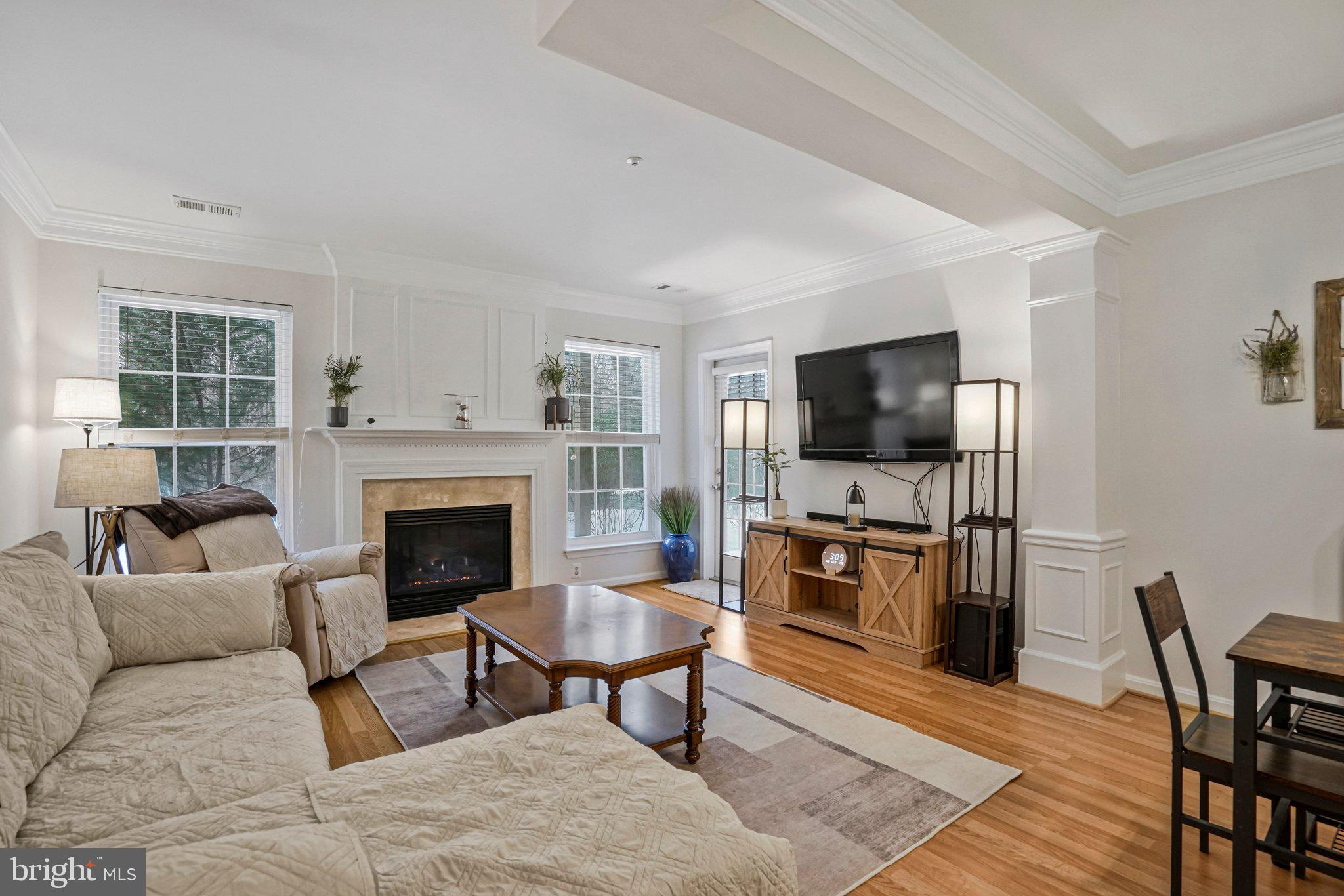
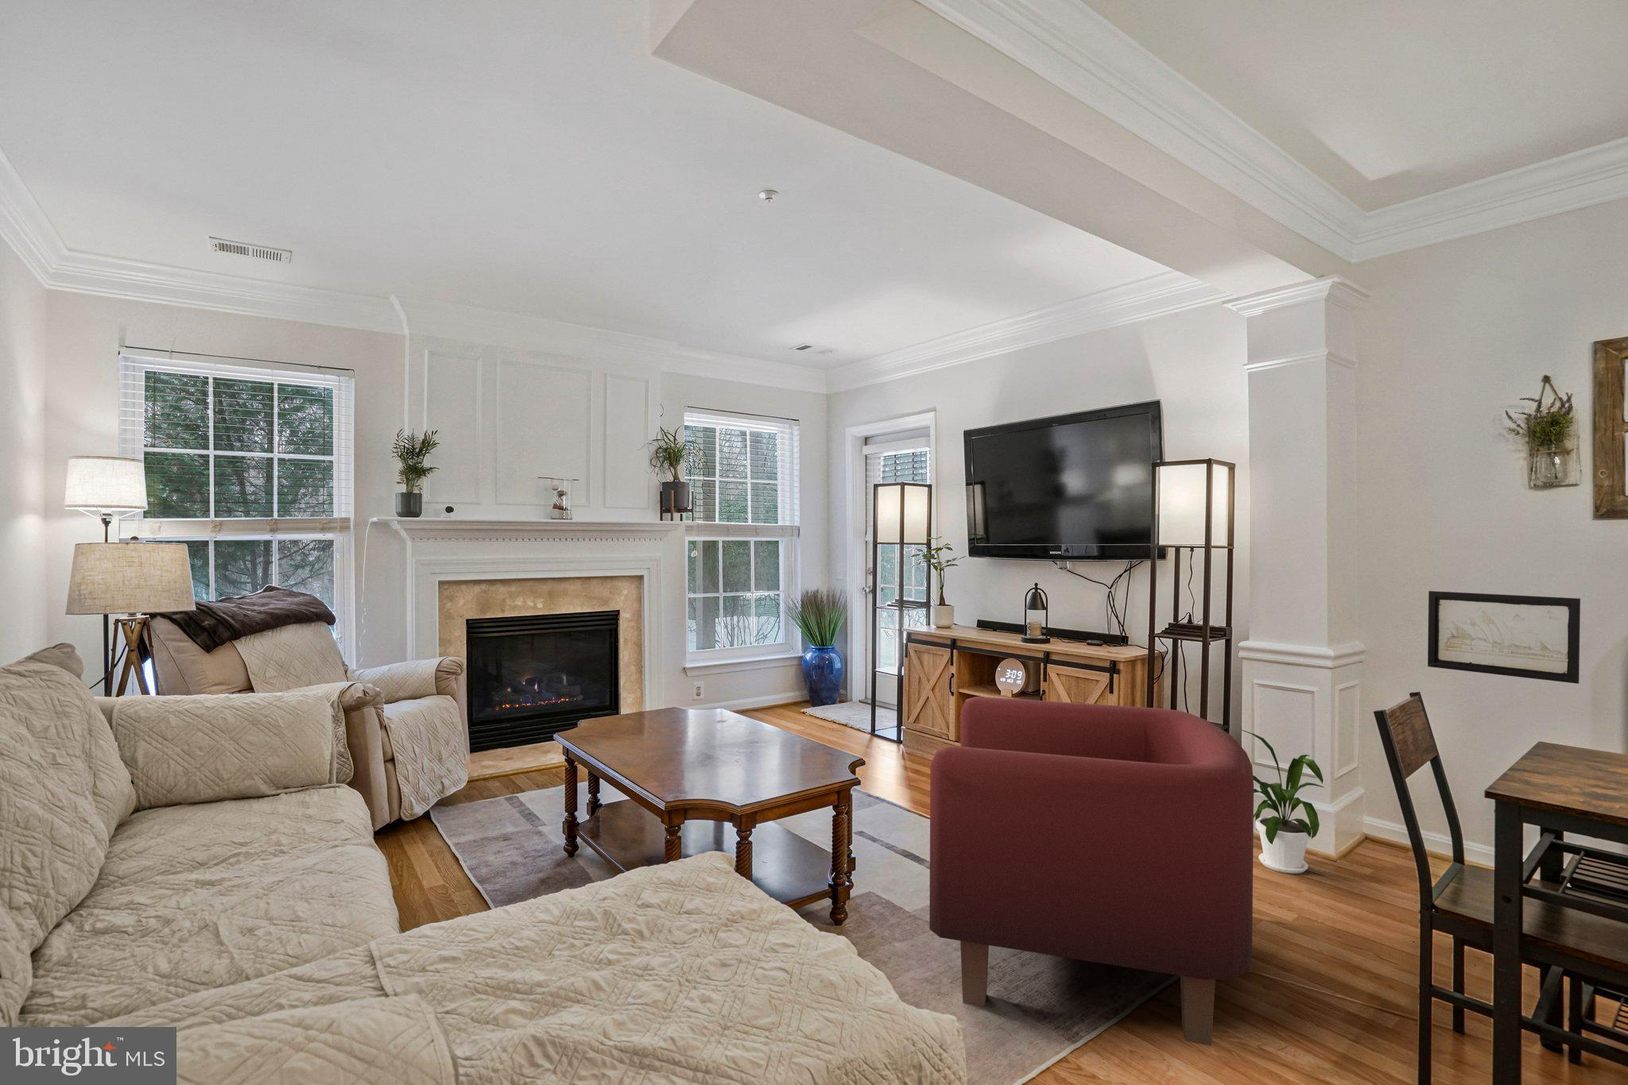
+ house plant (1279, 802)
+ armchair (1088, 839)
+ wall art (1500, 633)
